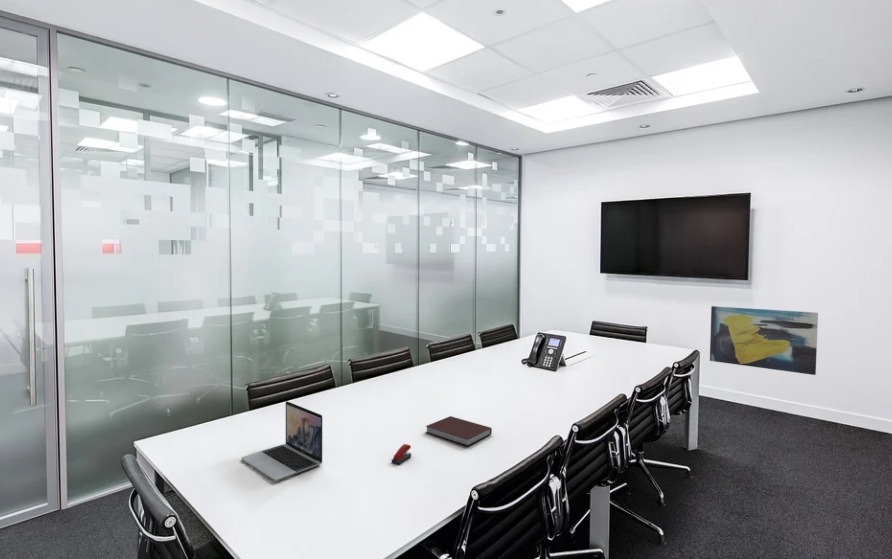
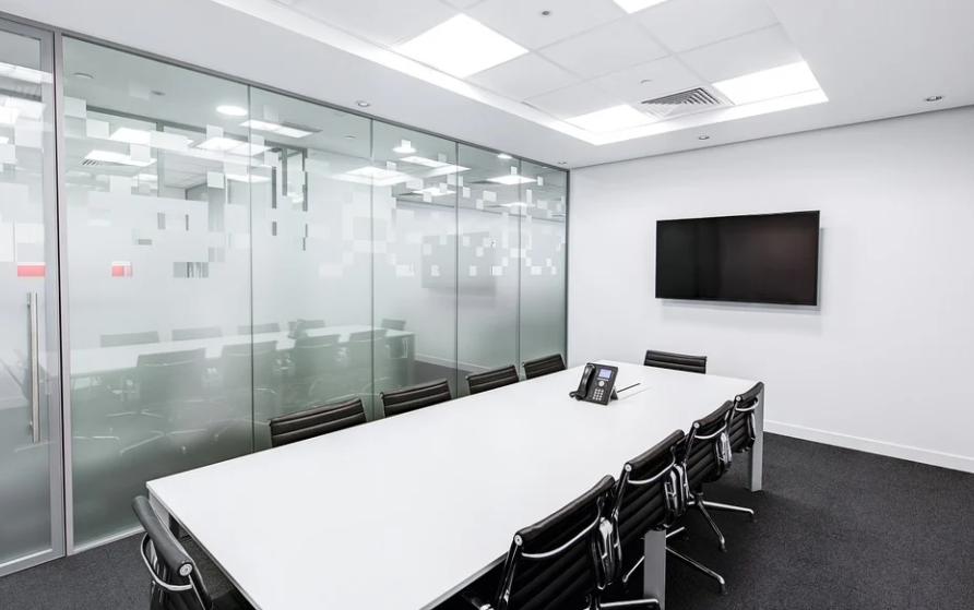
- notebook (458, 430)
- laptop (286, 437)
- stapler (402, 452)
- wall art (760, 338)
